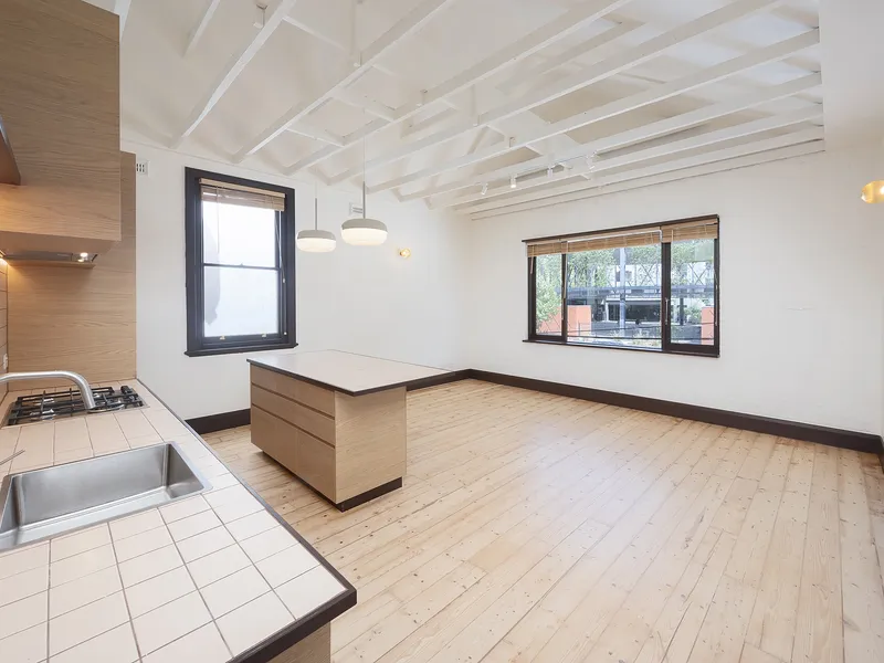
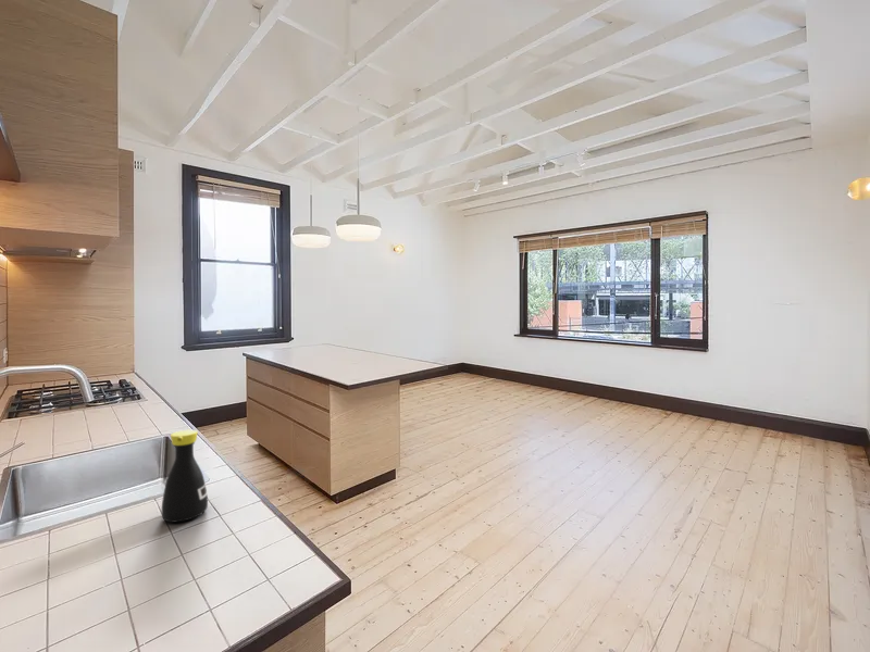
+ bottle (184, 473)
